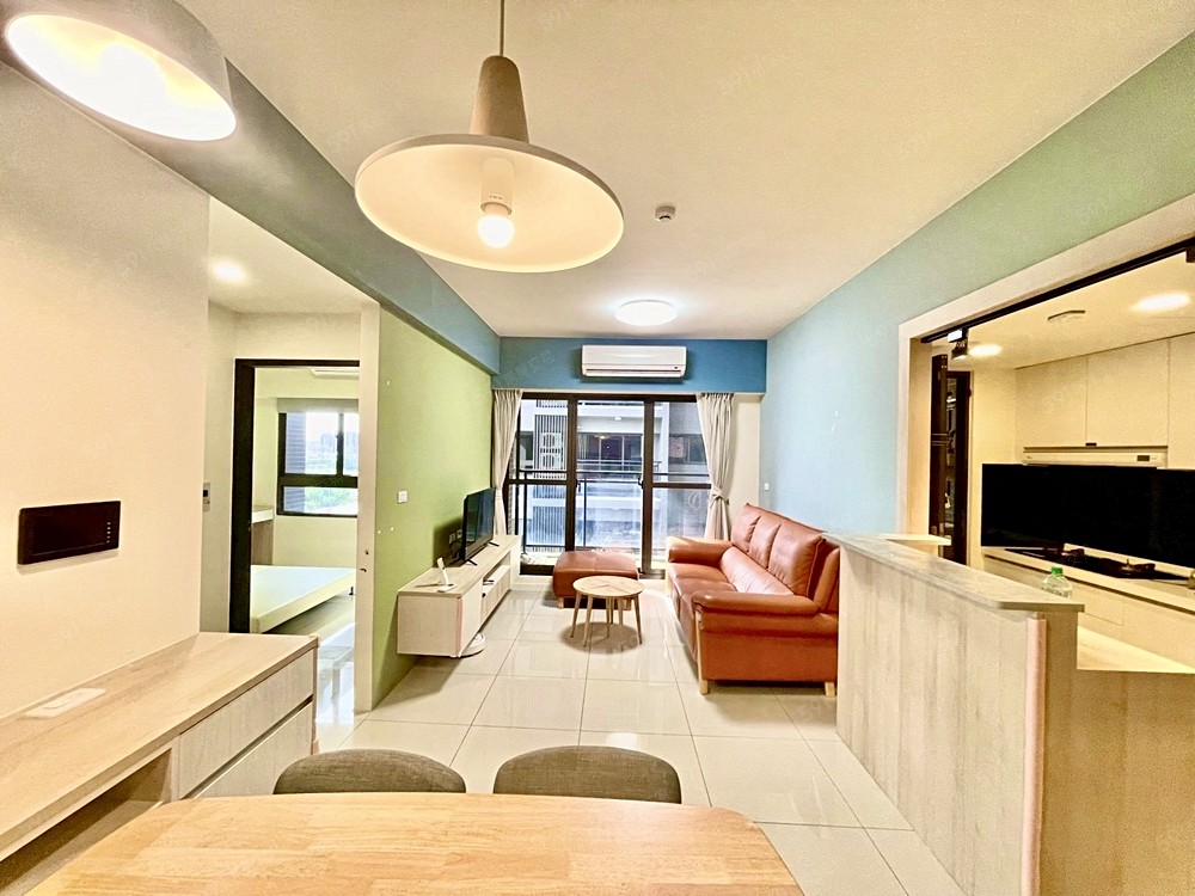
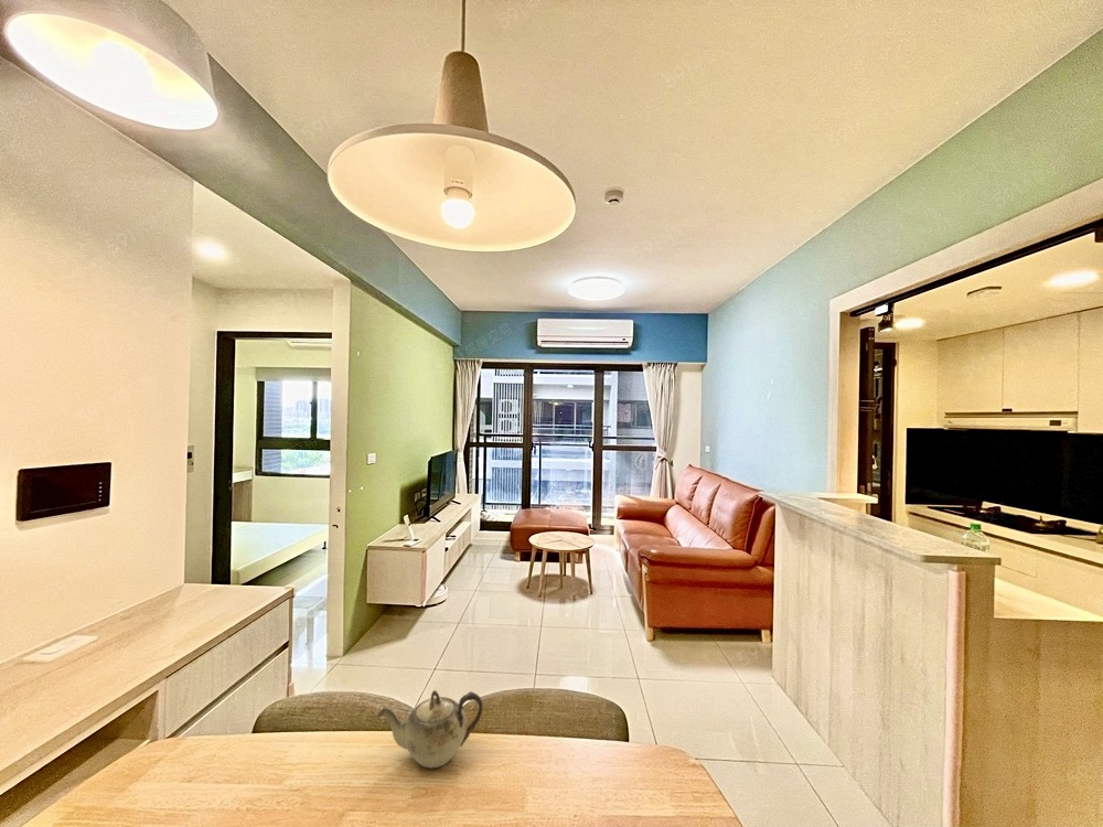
+ teapot (430, 723)
